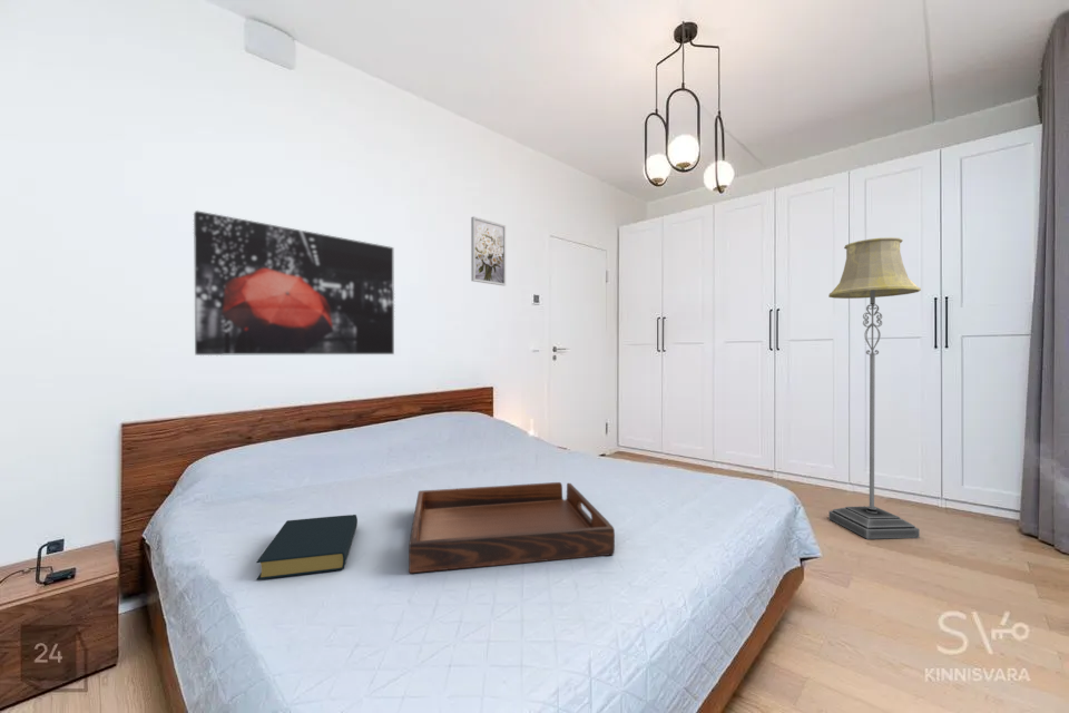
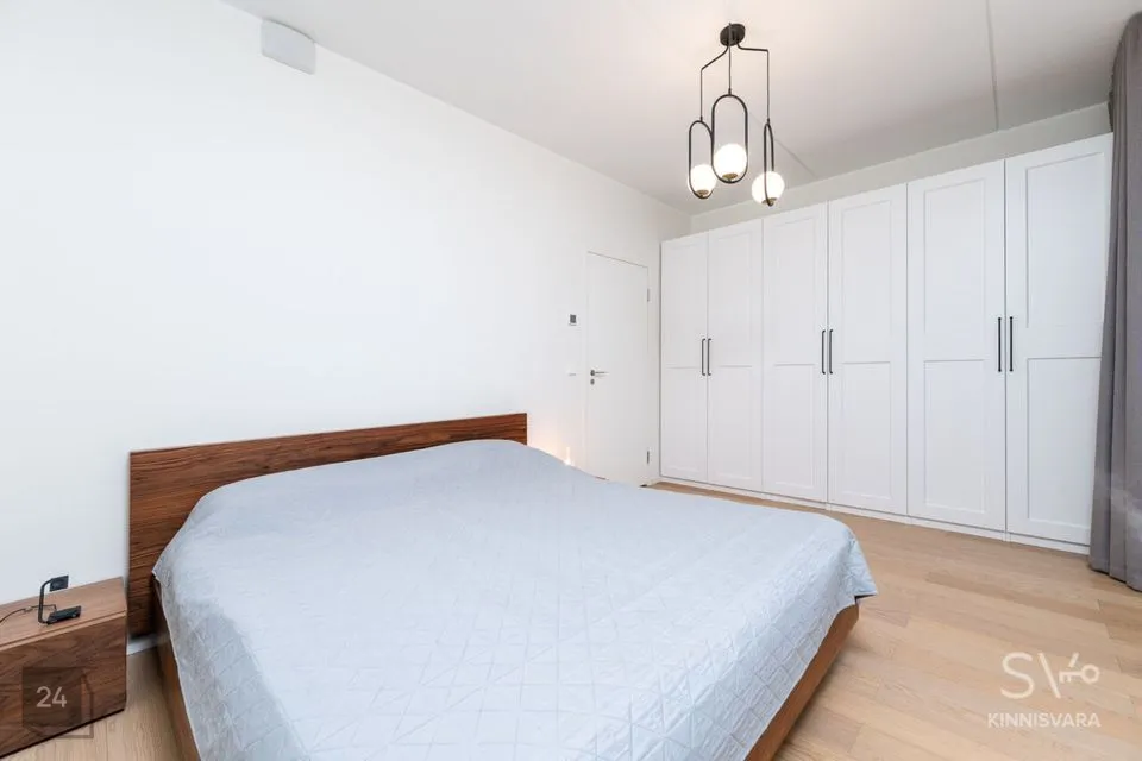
- serving tray (504, 518)
- wall art (307, 293)
- wall art (489, 252)
- hardback book (313, 543)
- floor lamp (871, 385)
